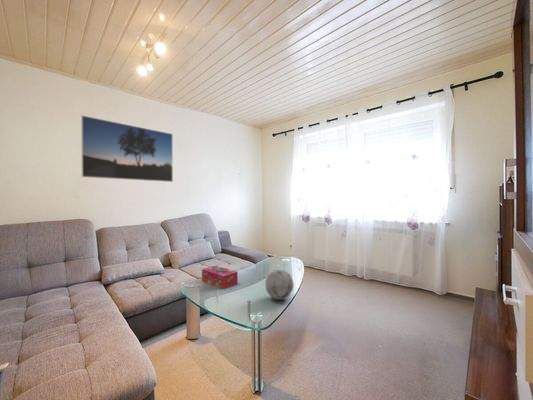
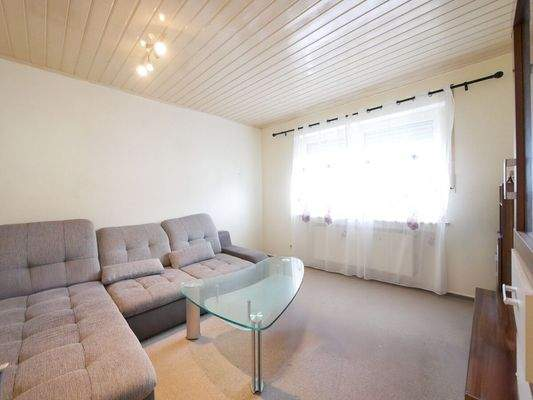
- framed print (132, 152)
- decorative orb (279, 284)
- tissue box (219, 276)
